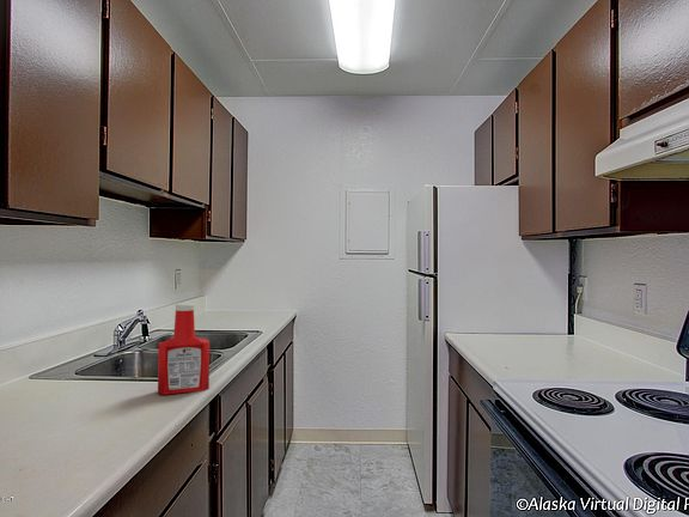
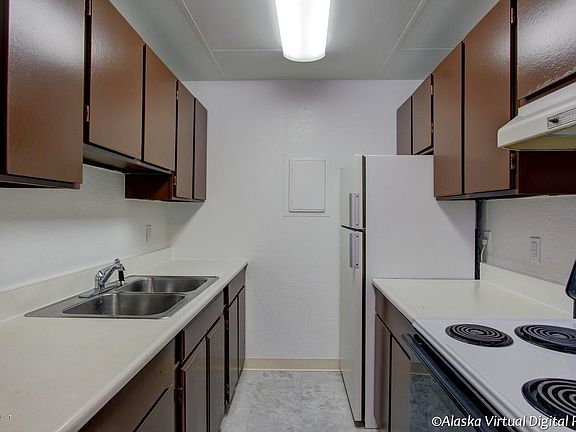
- soap bottle (184, 346)
